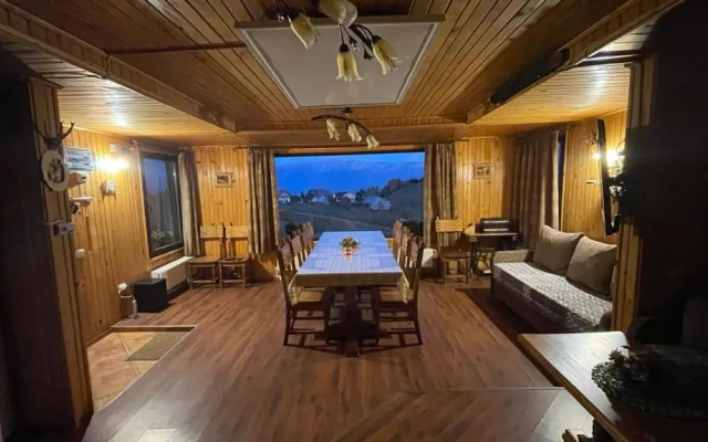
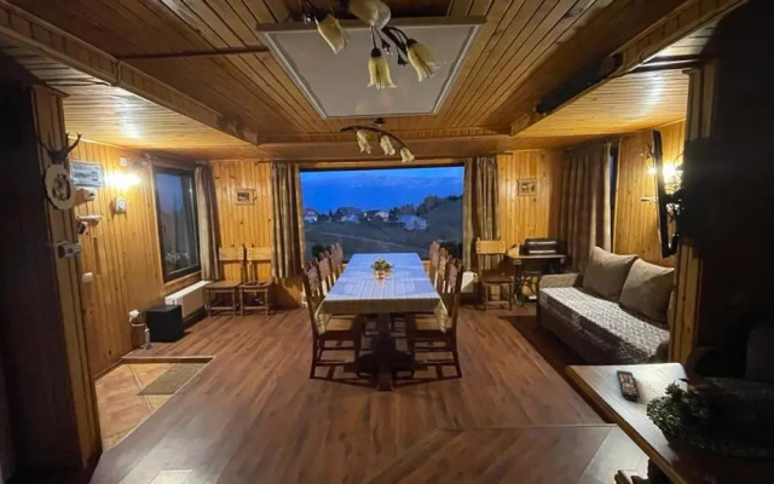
+ remote control (626, 384)
